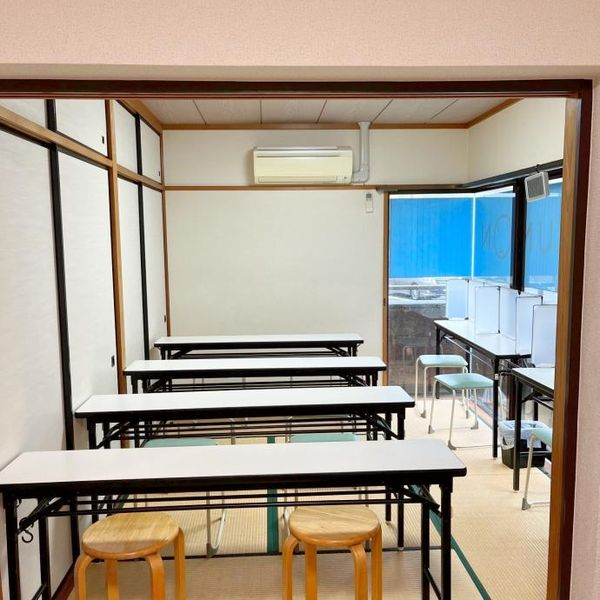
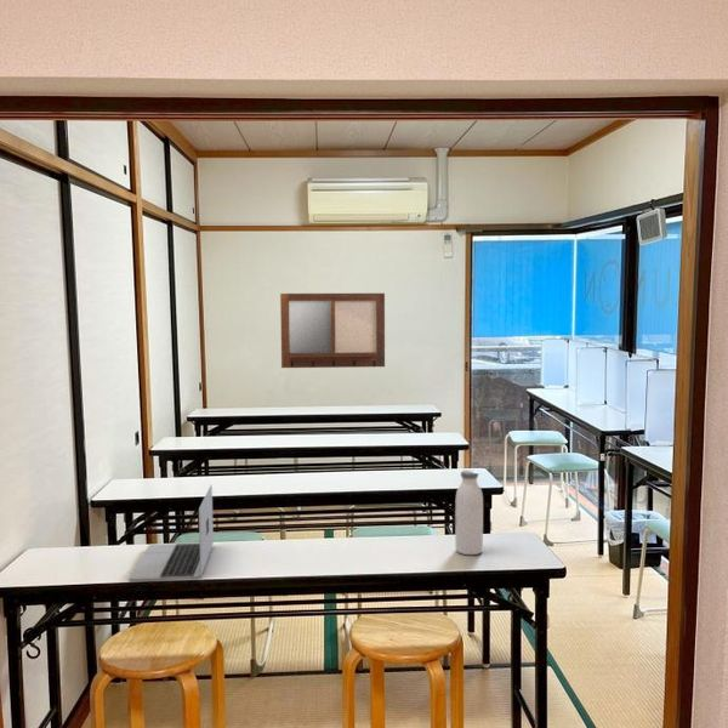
+ laptop (172, 544)
+ writing board (332, 330)
+ water bottle (468, 511)
